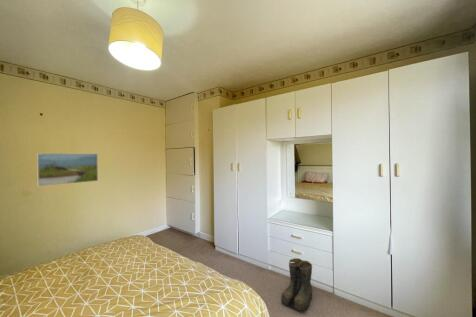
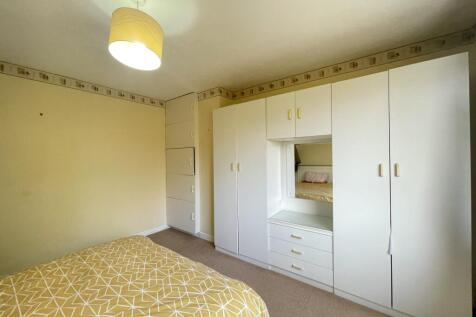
- boots (297, 282)
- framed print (70, 168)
